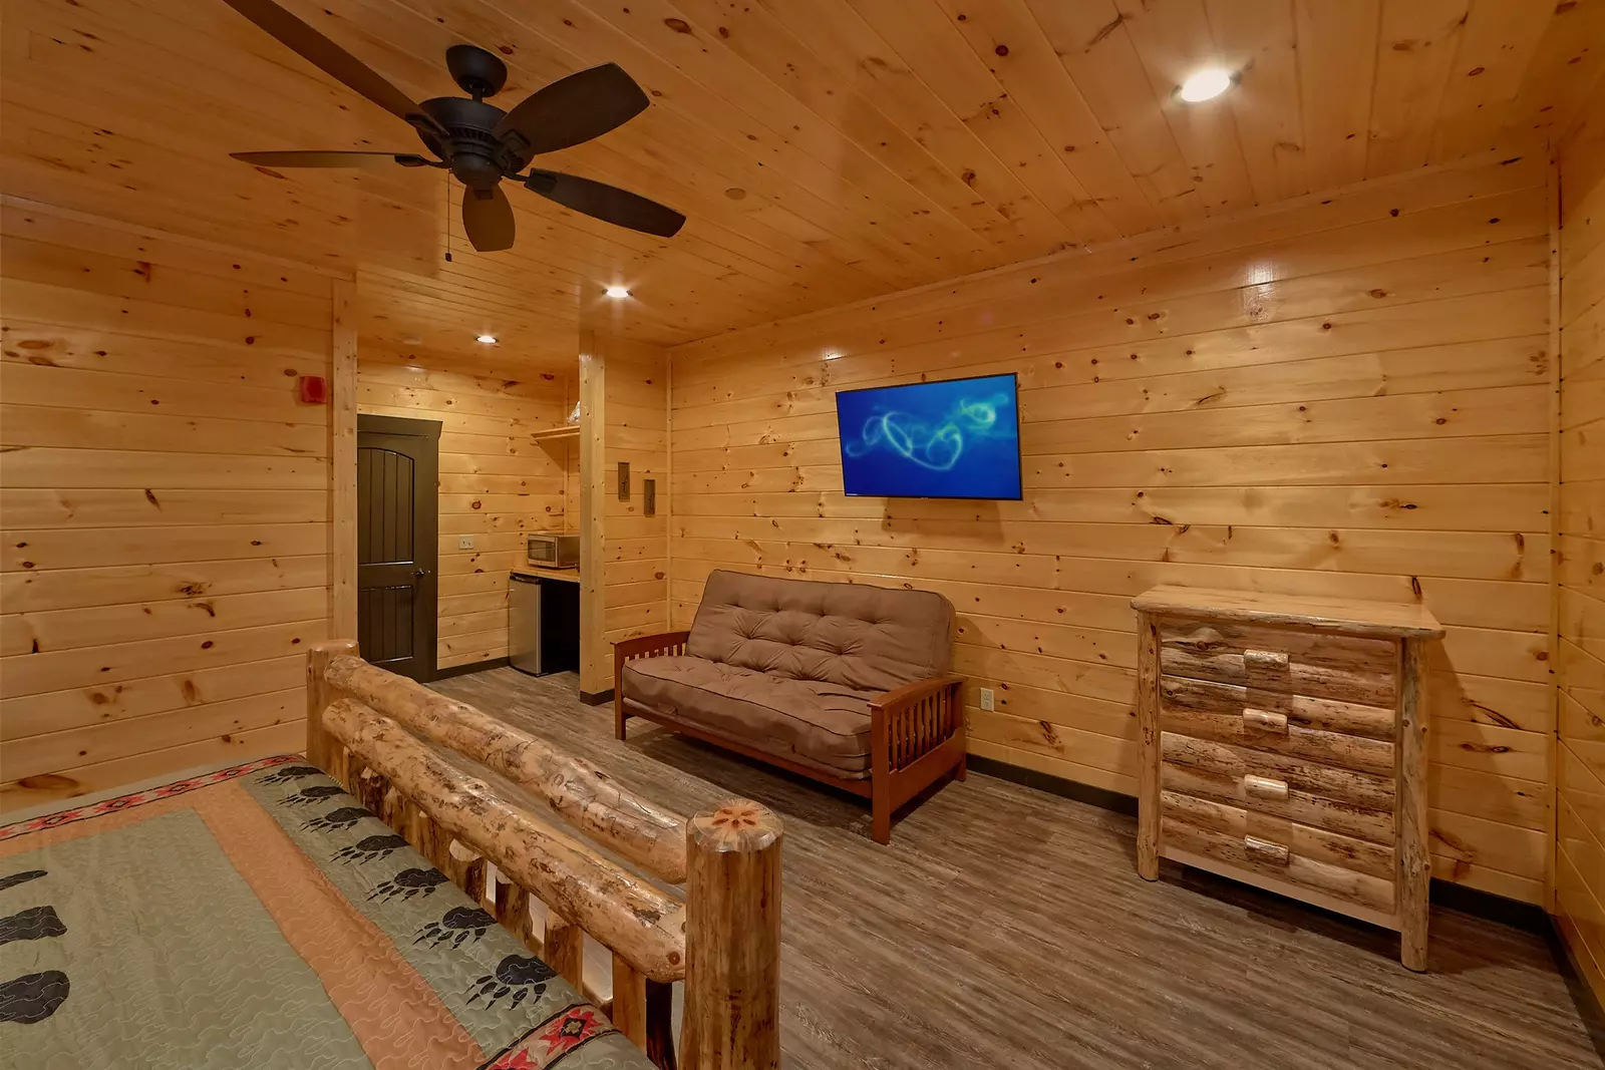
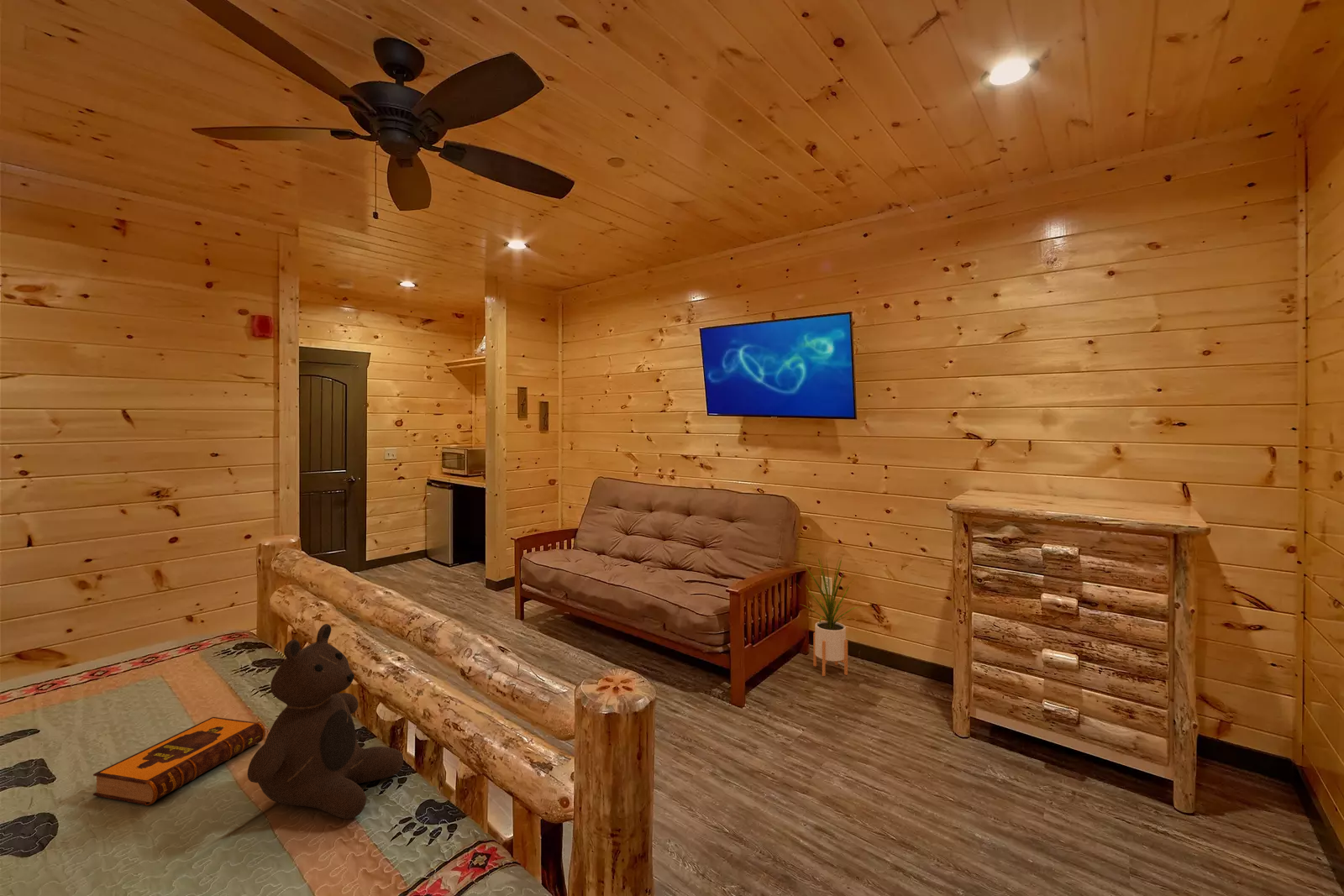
+ house plant (832, 611)
+ teddy bear (333, 713)
+ hardback book (186, 757)
